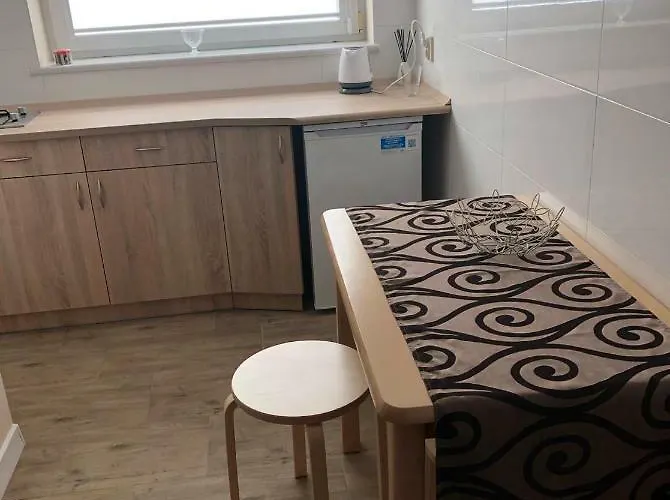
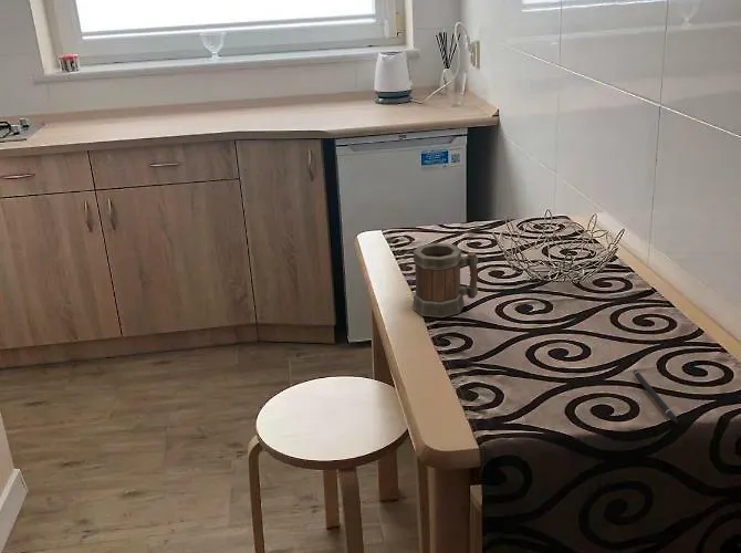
+ mug (445, 279)
+ pen (655, 396)
